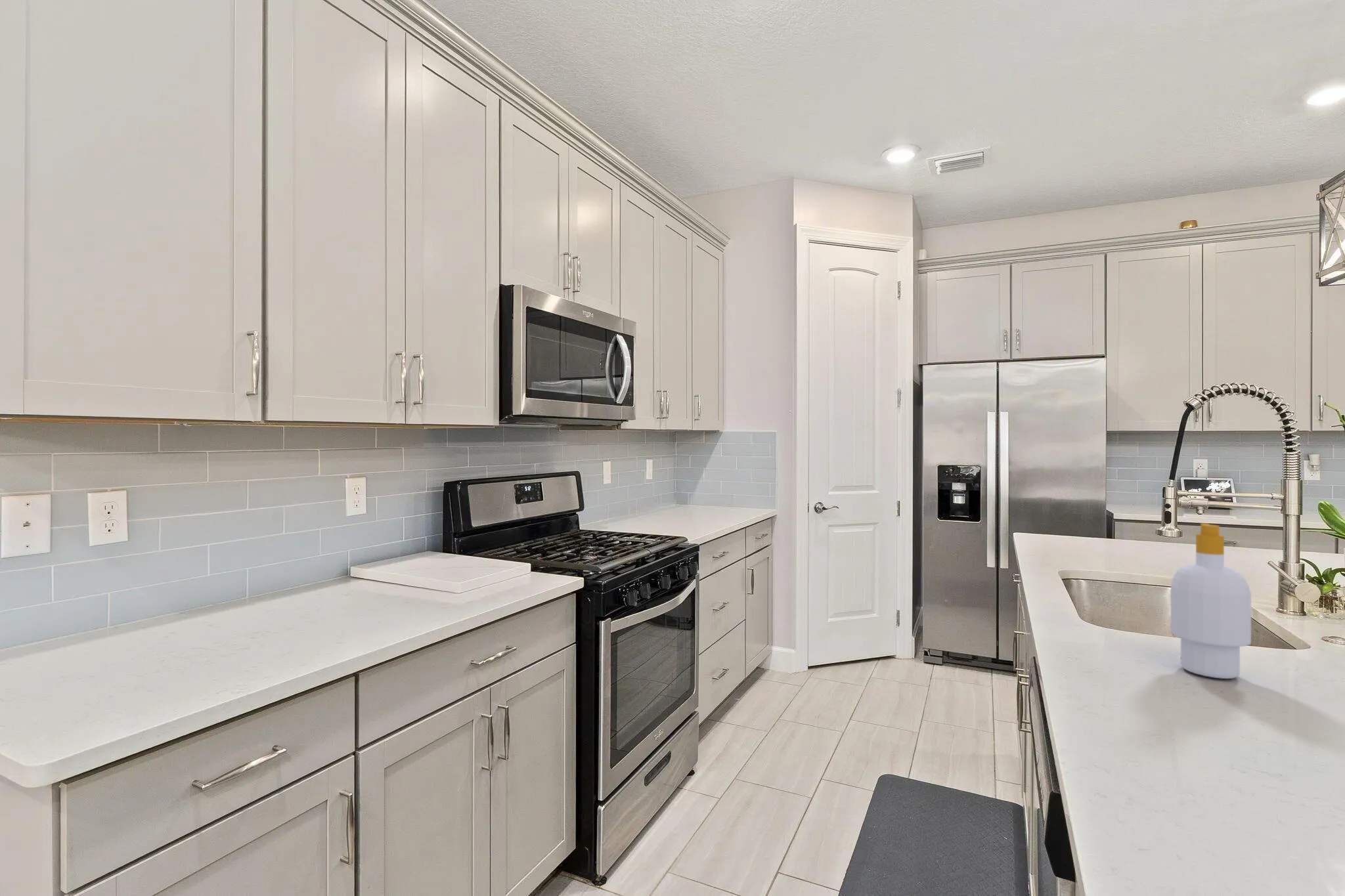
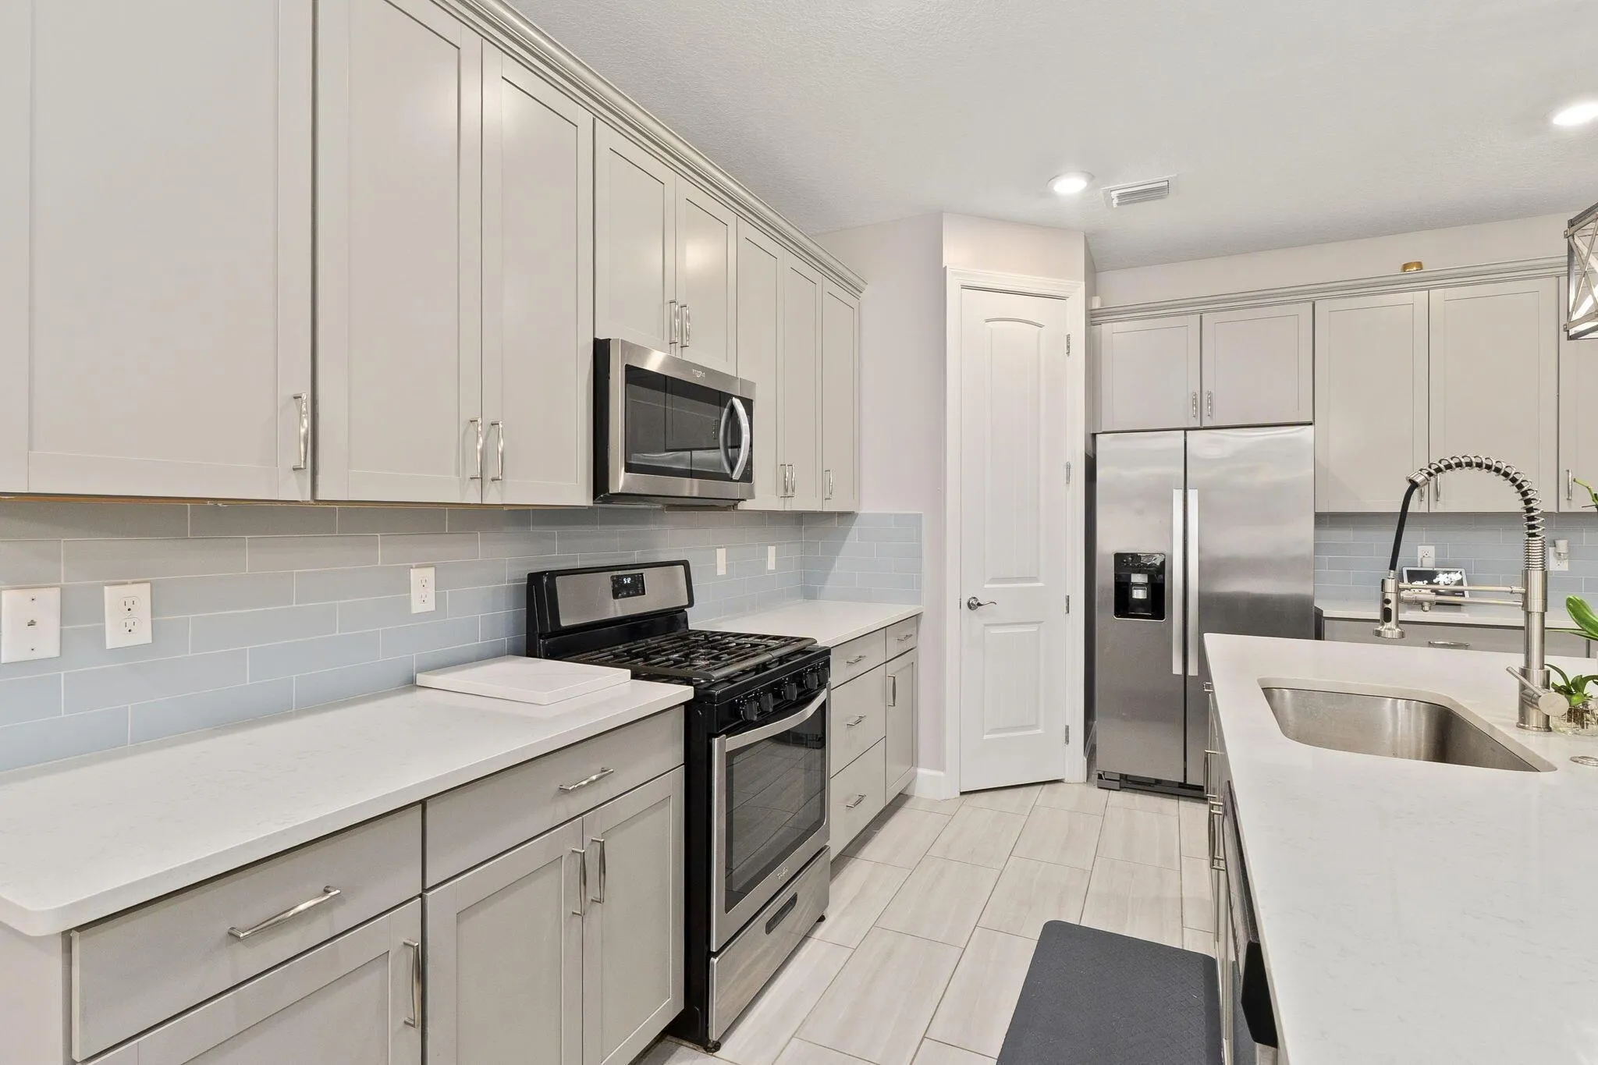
- soap bottle (1209, 599)
